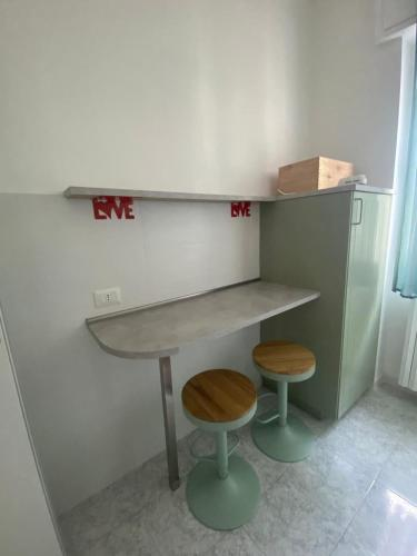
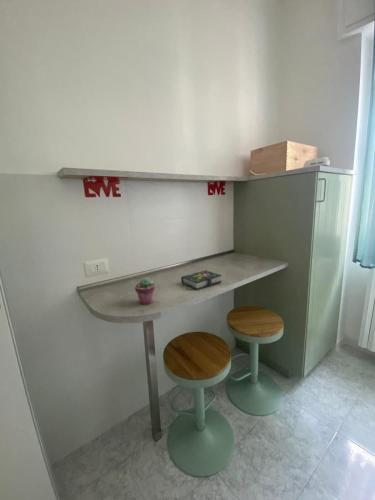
+ potted succulent (145, 290)
+ book (201, 278)
